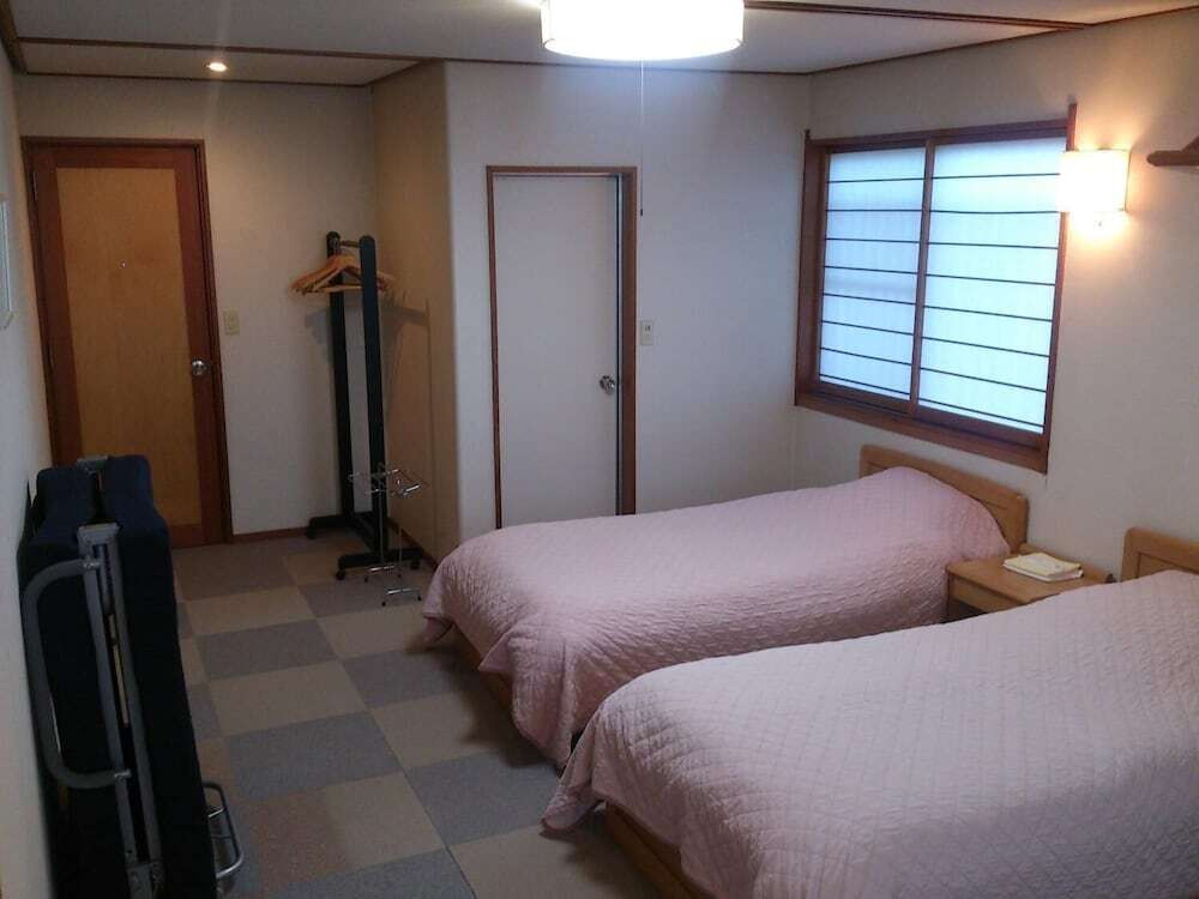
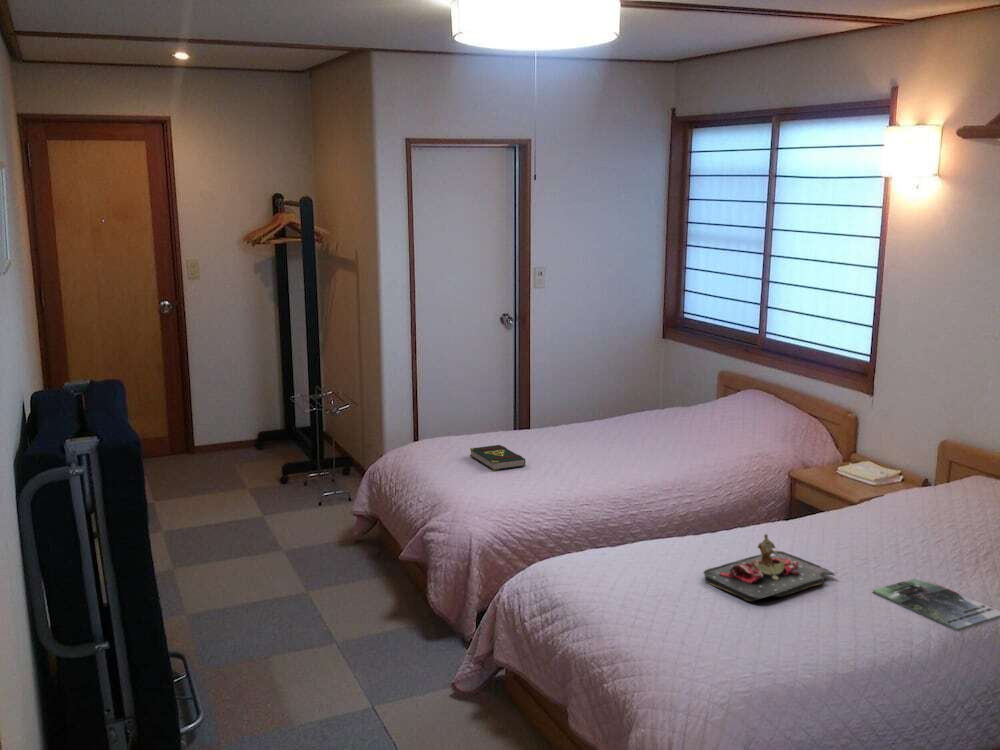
+ tray (768, 557)
+ magazine (937, 602)
+ book (497, 457)
